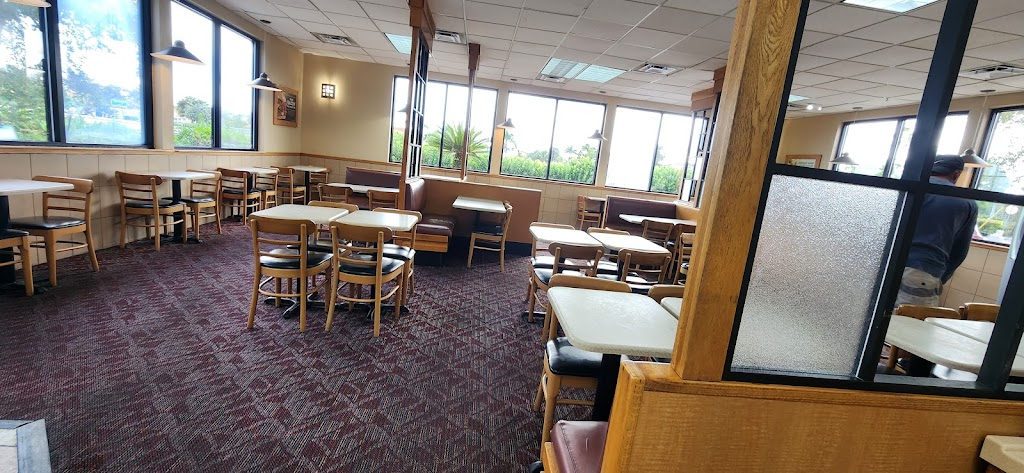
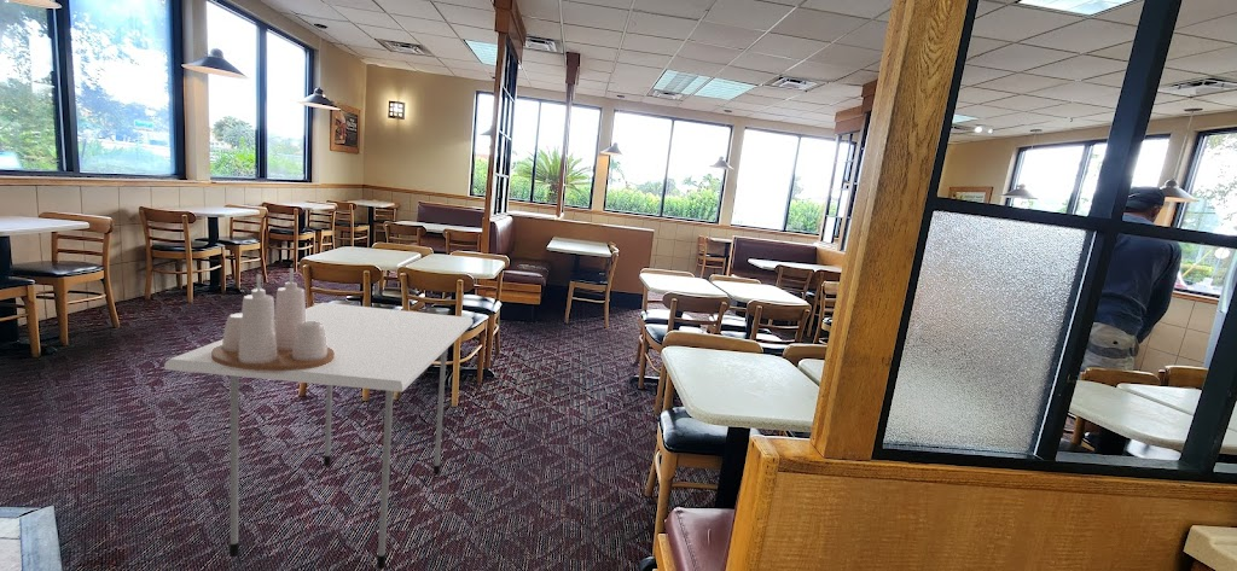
+ condiment set (275, 313)
+ dining table (330, 424)
